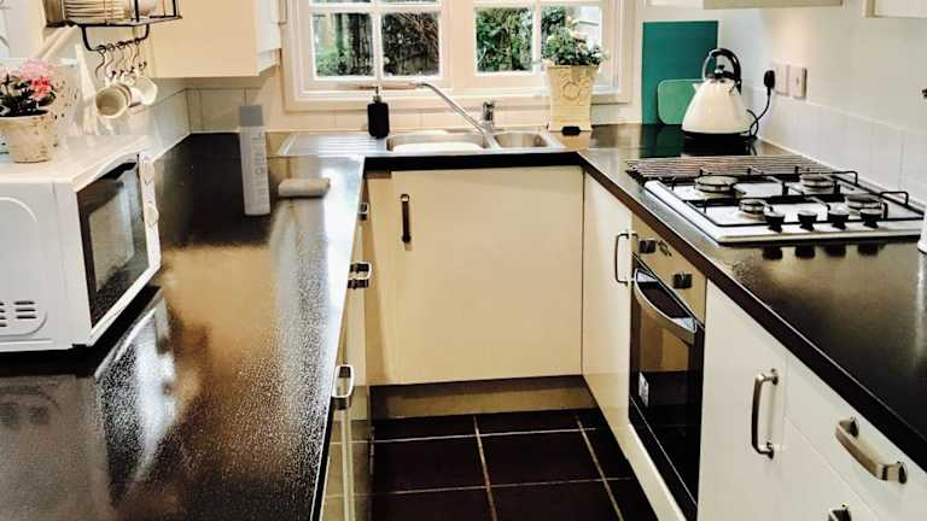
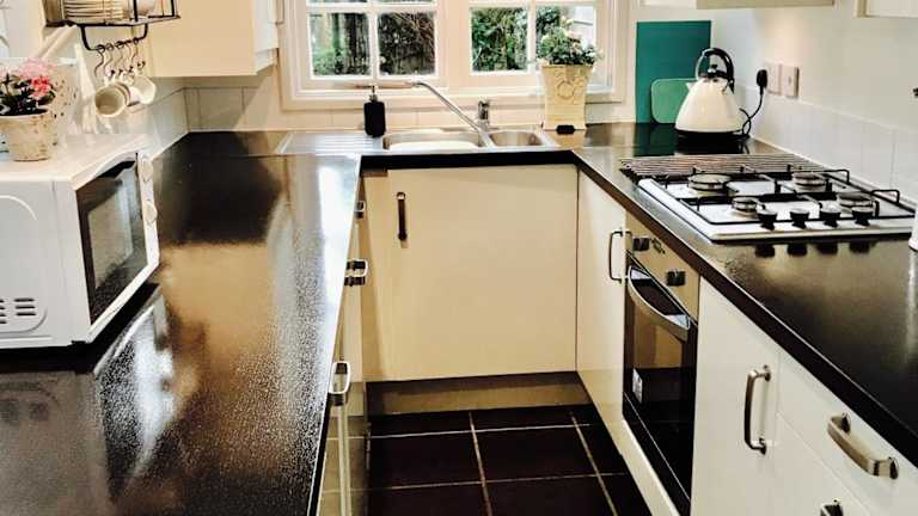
- spray bottle (253, 159)
- washcloth (305, 186)
